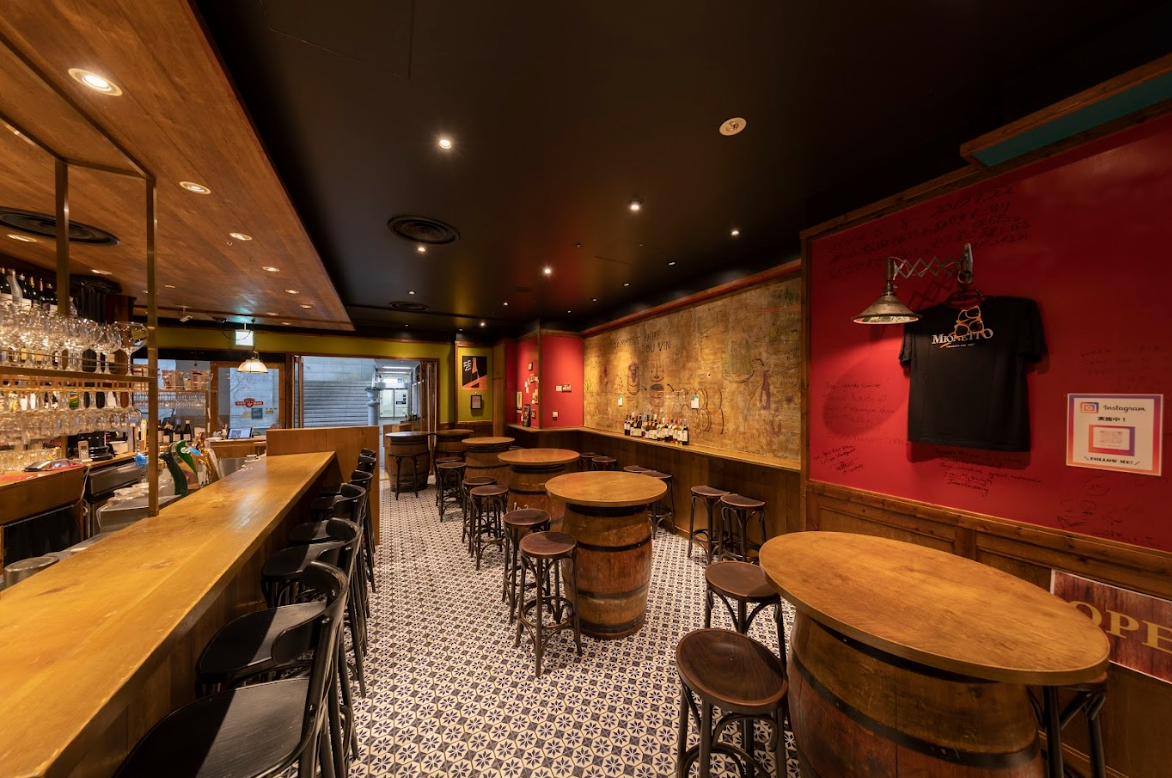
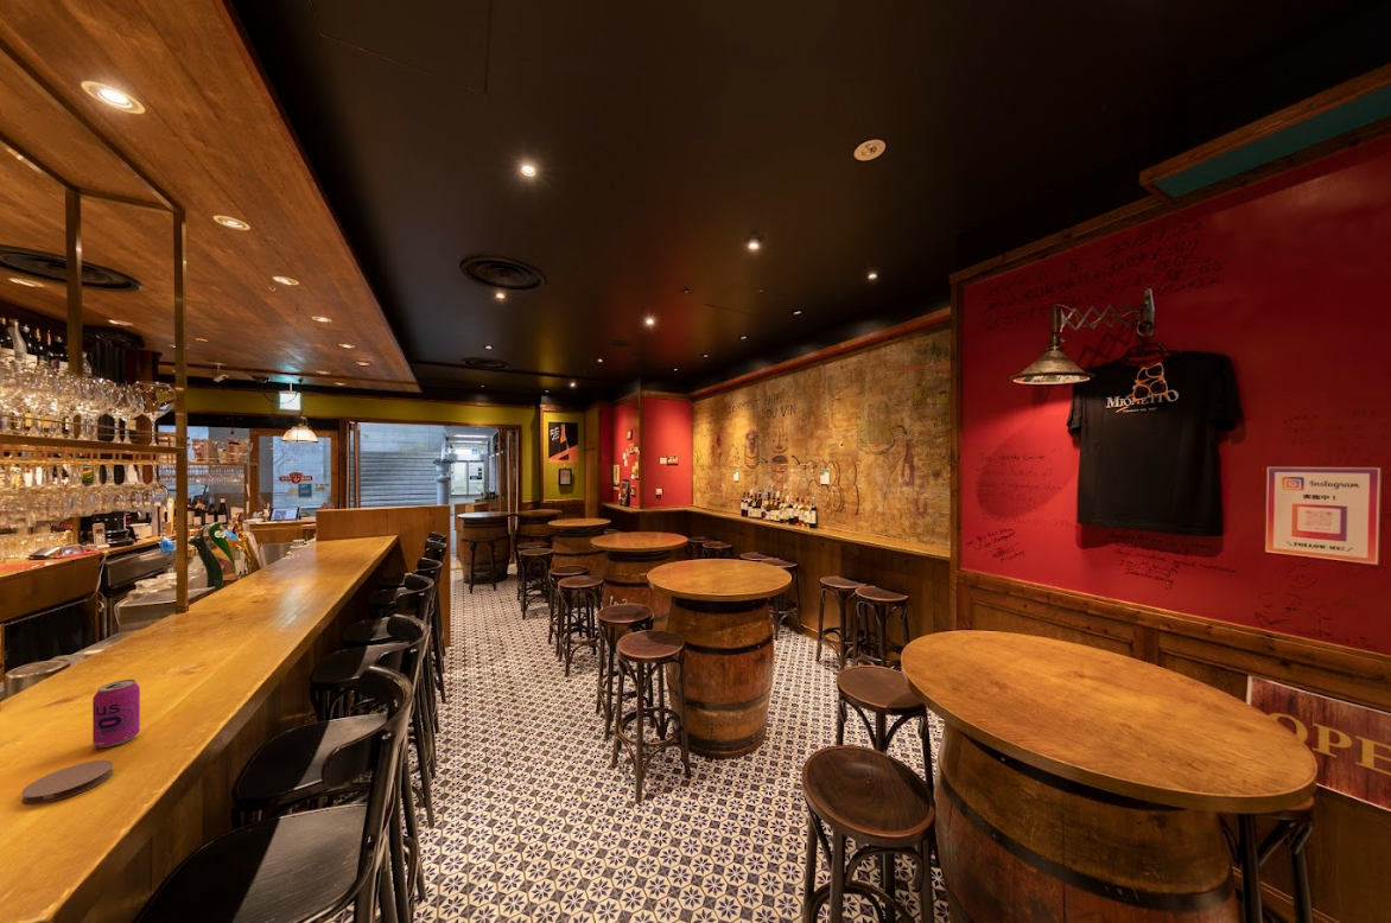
+ beverage can (116, 712)
+ coaster (69, 781)
